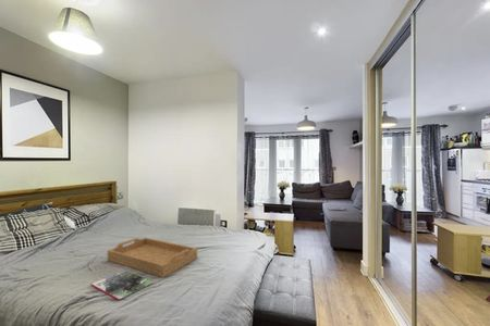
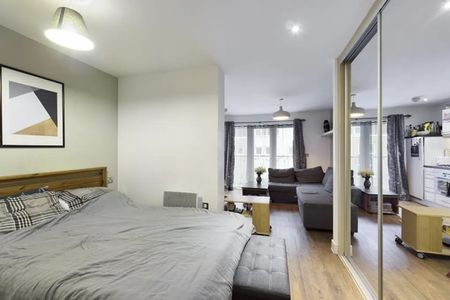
- magazine (122, 283)
- serving tray (152, 252)
